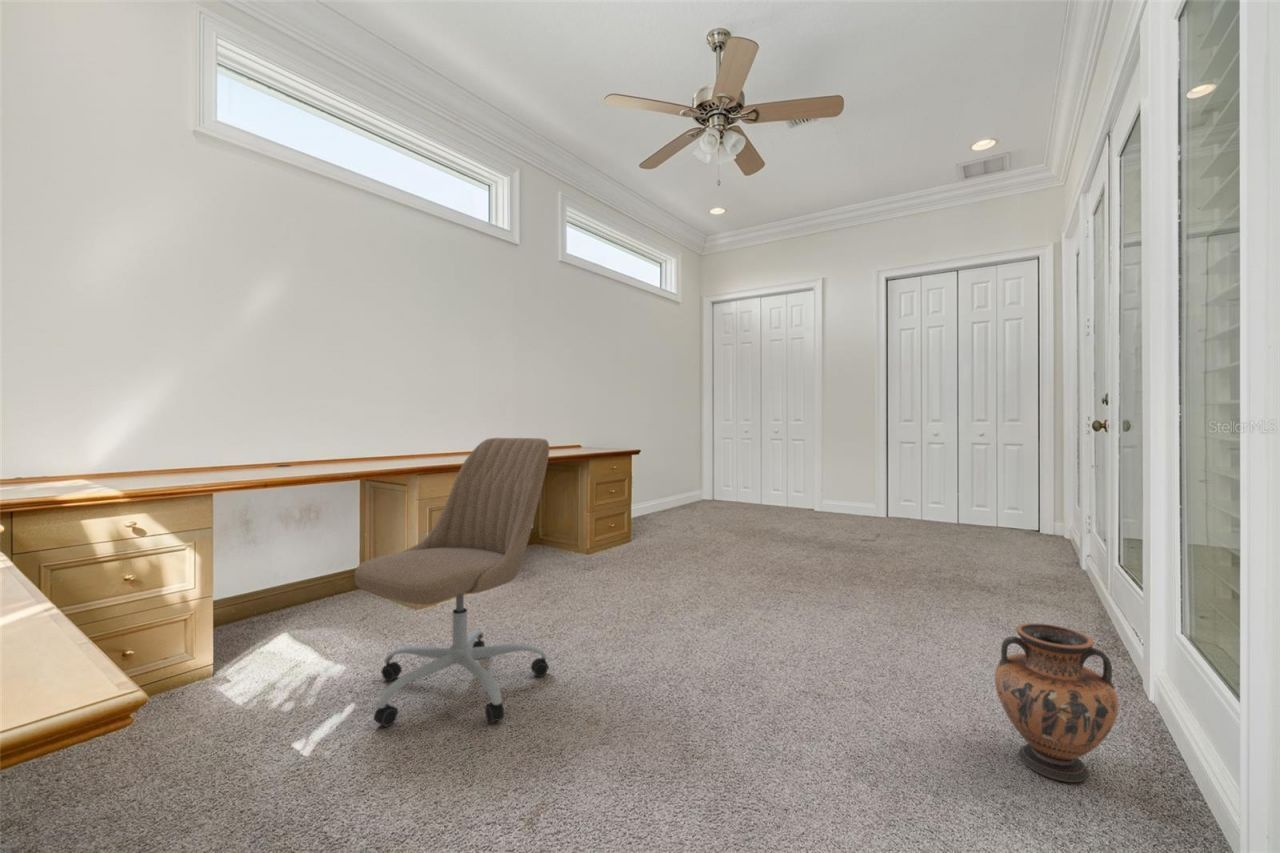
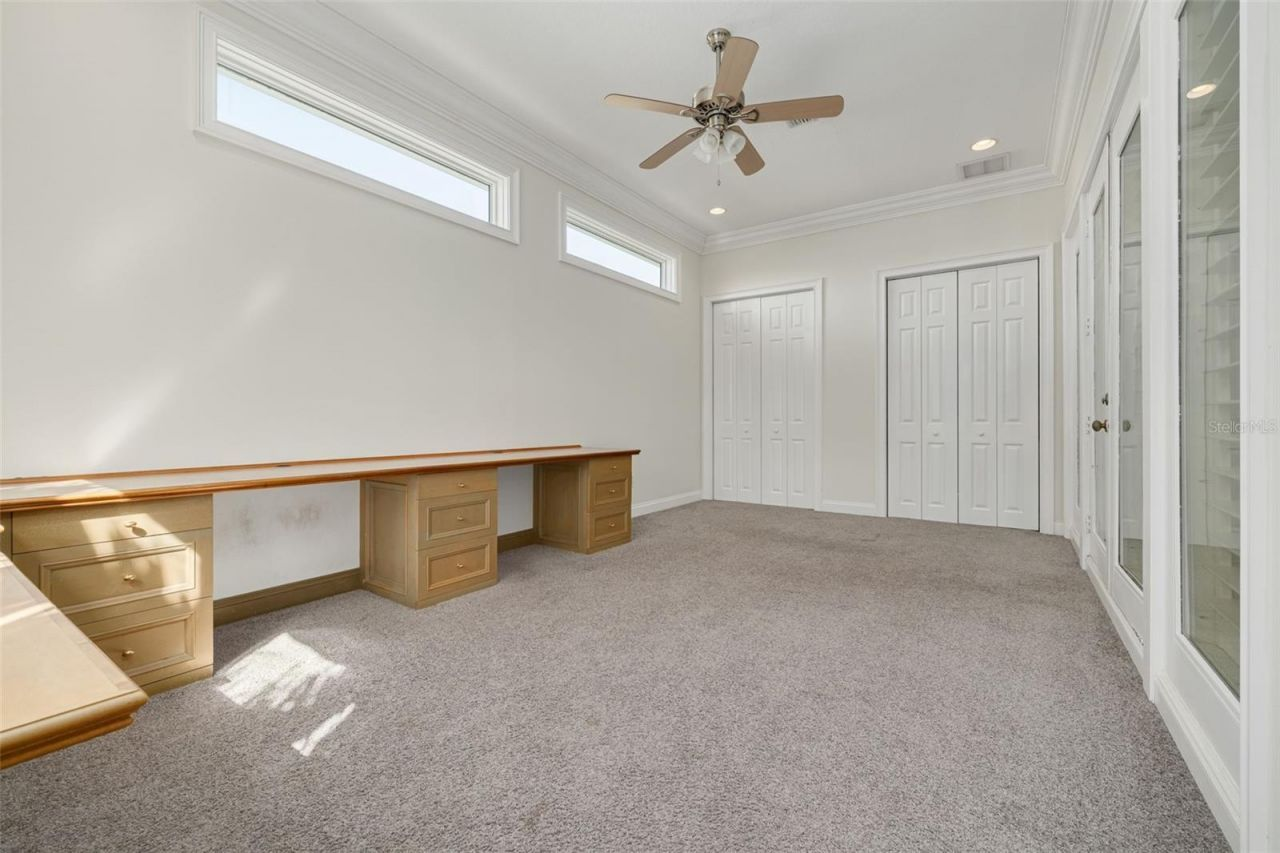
- office chair (459, 563)
- vase (1053, 699)
